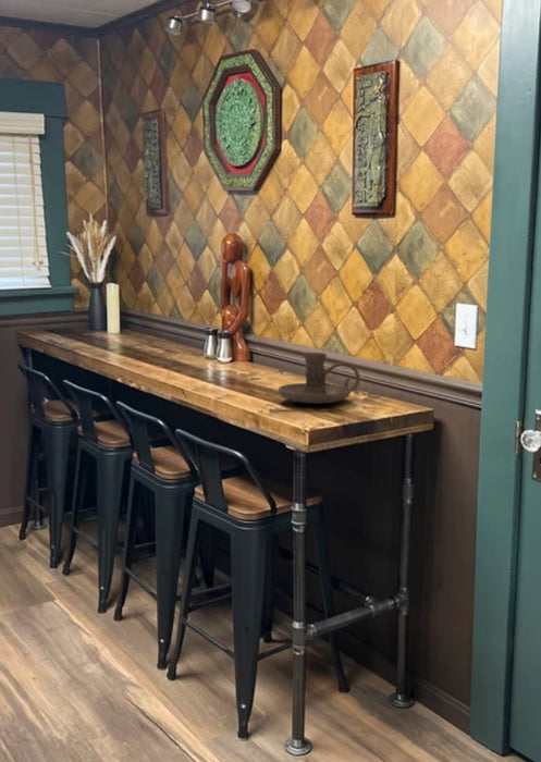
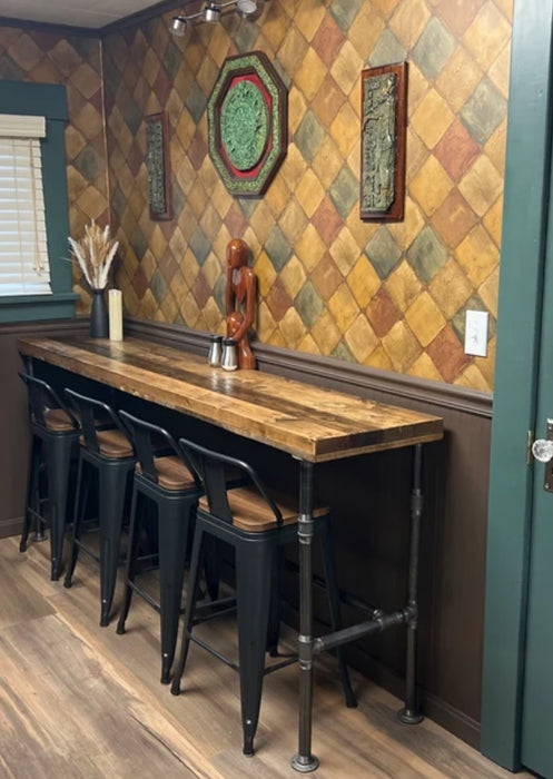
- candle holder (321, 377)
